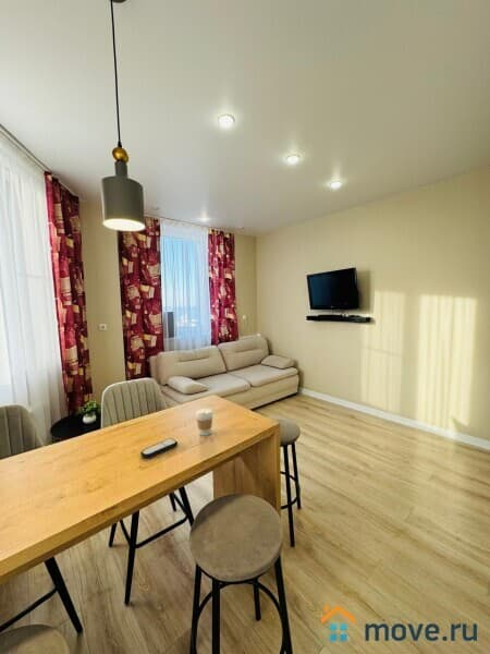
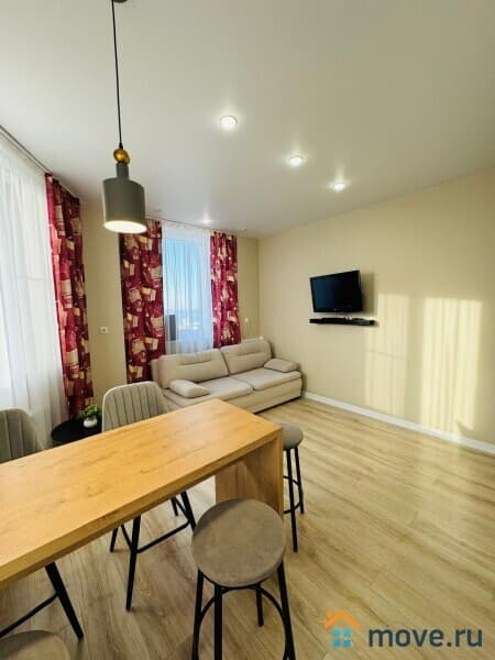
- remote control (159, 447)
- coffee cup (205, 421)
